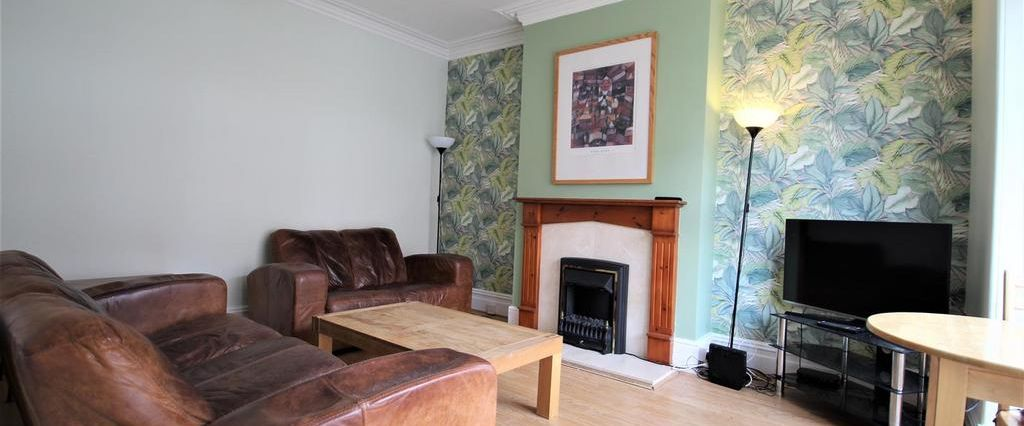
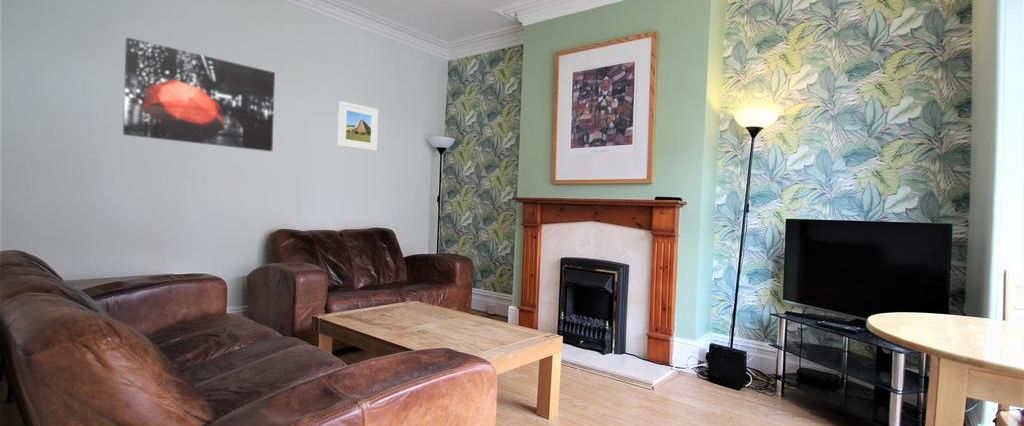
+ wall art (206, 100)
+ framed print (358, 126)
